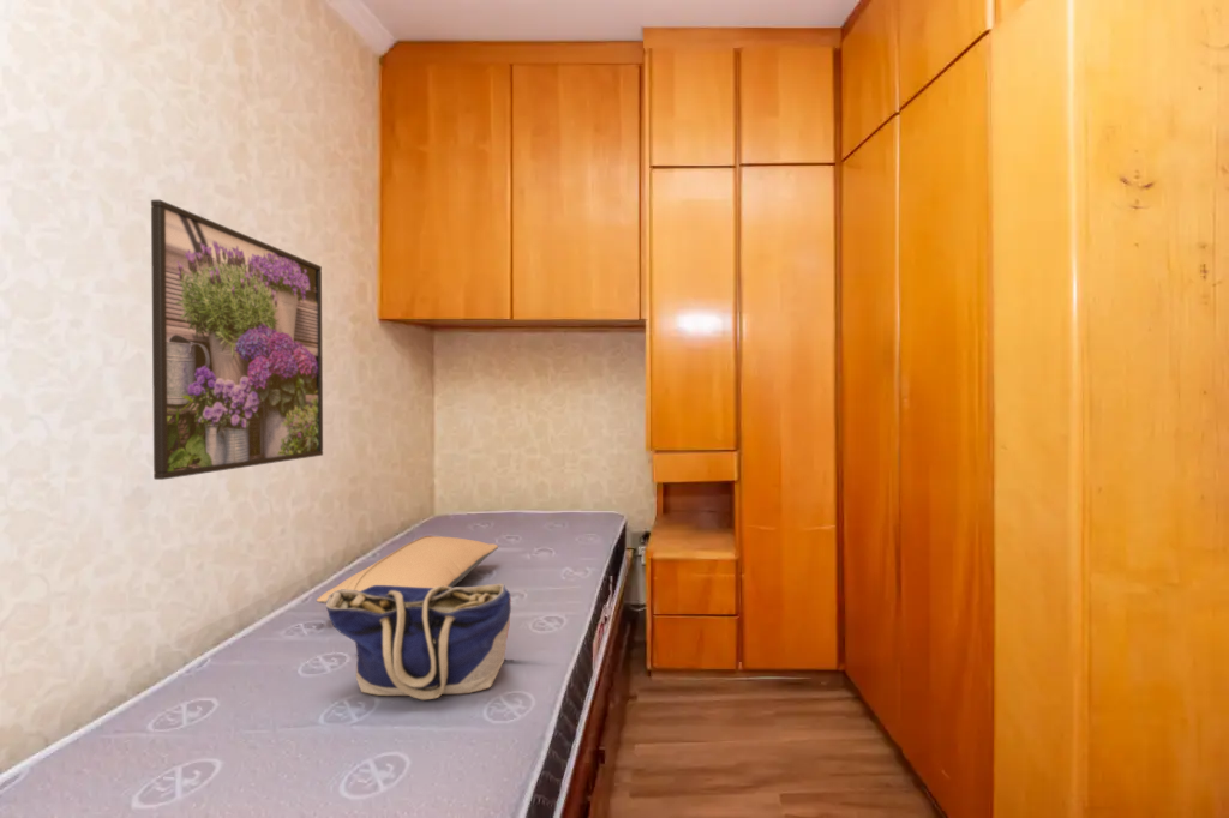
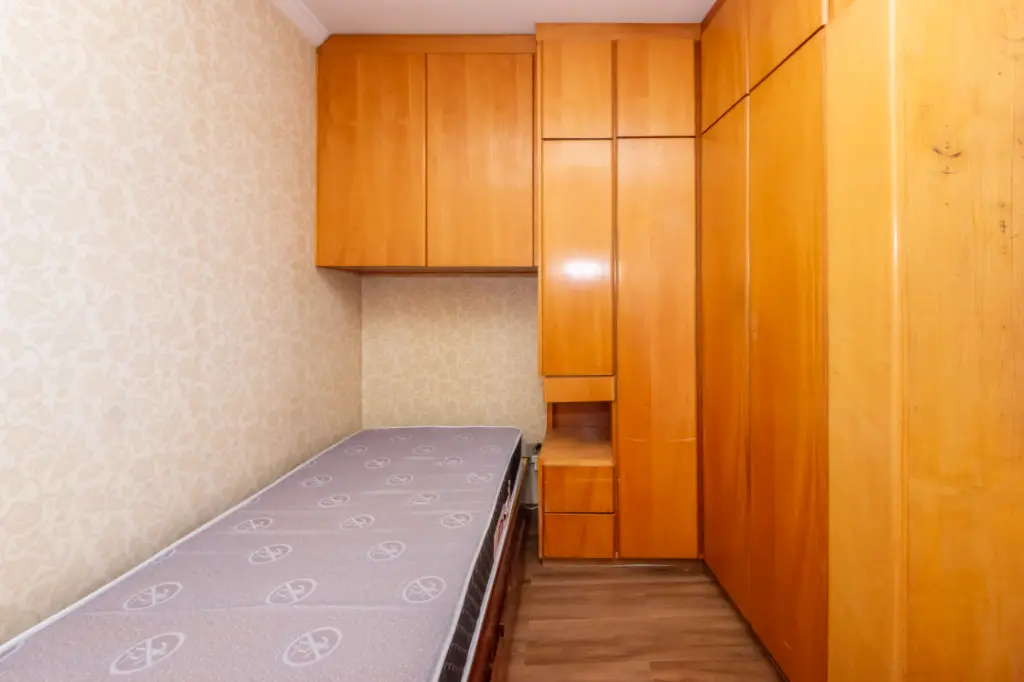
- pillow (421, 570)
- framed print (253, 351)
- tote bag (427, 633)
